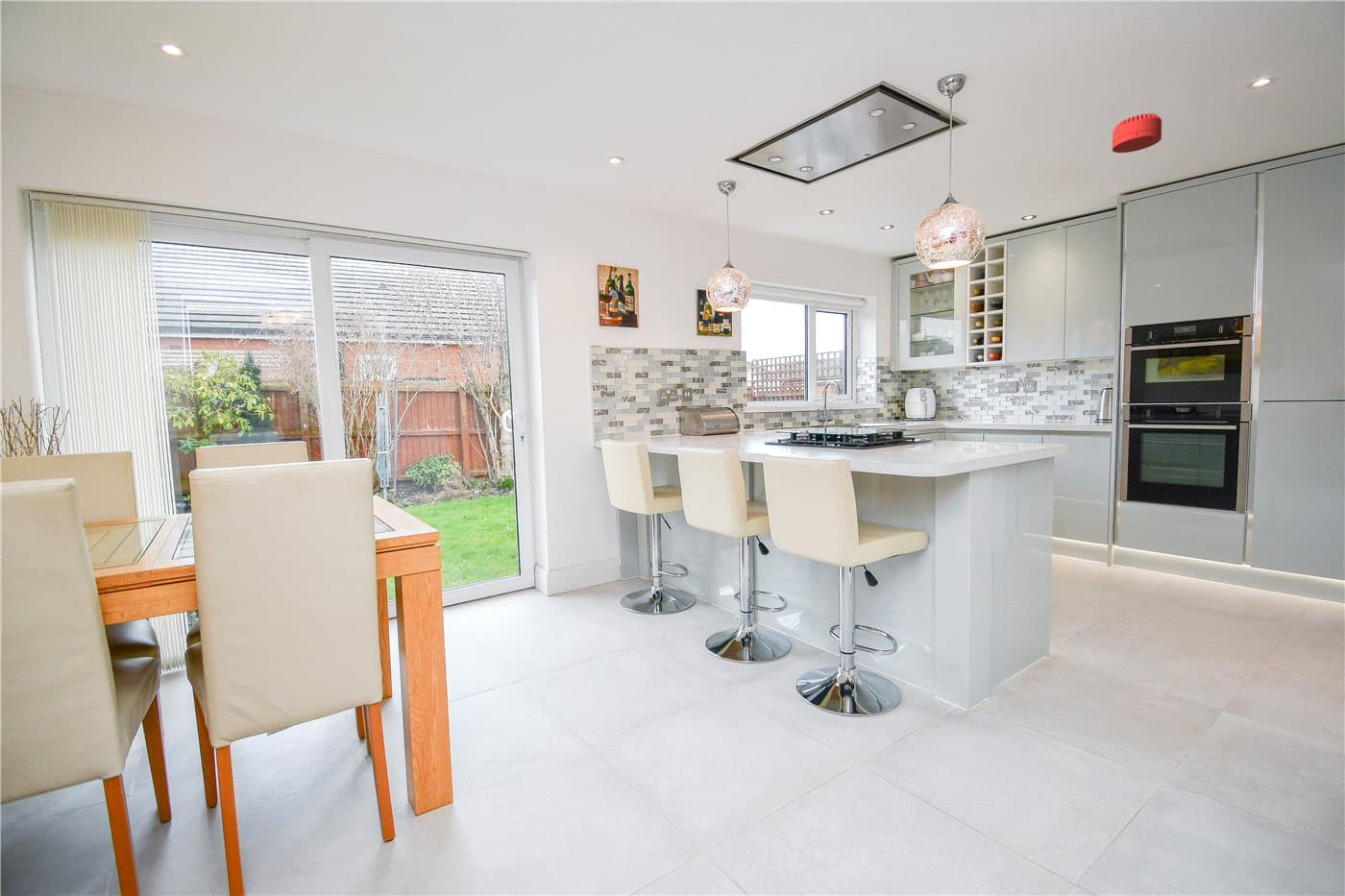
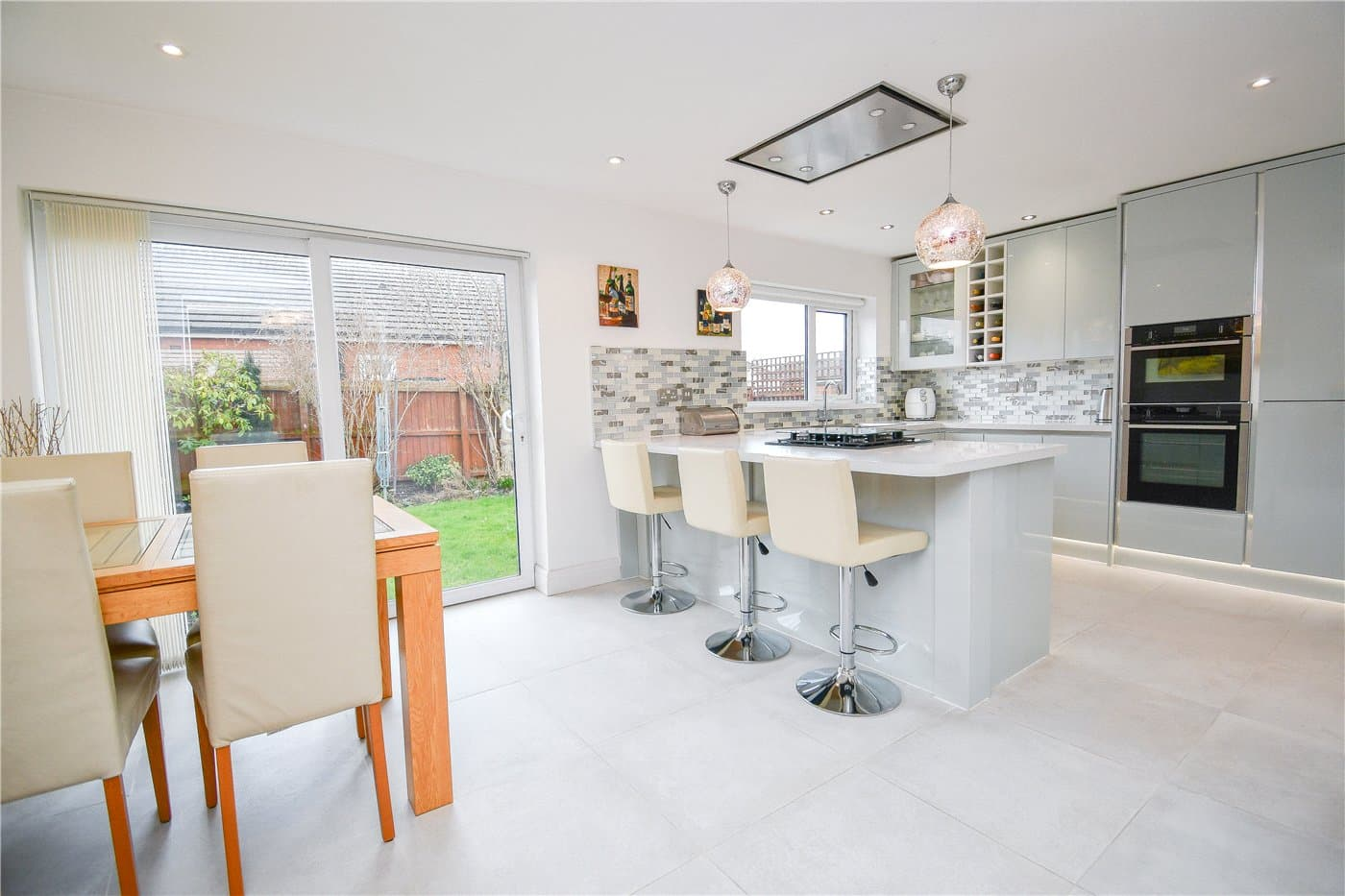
- smoke detector (1137, 133)
